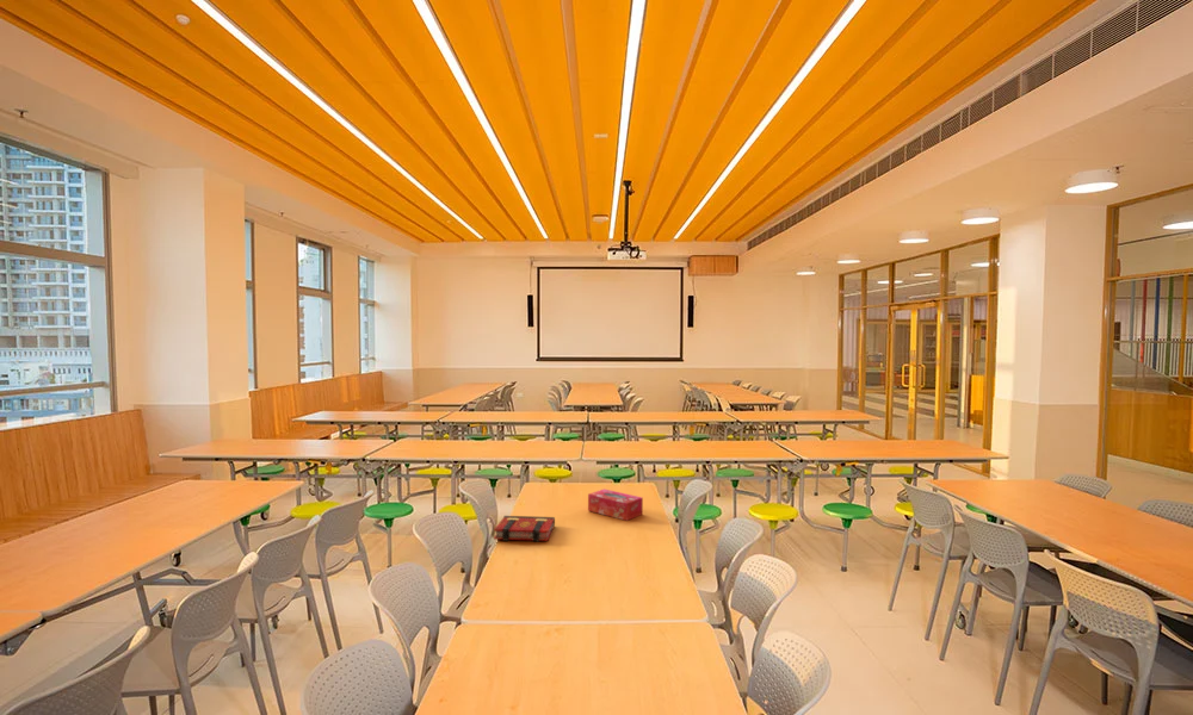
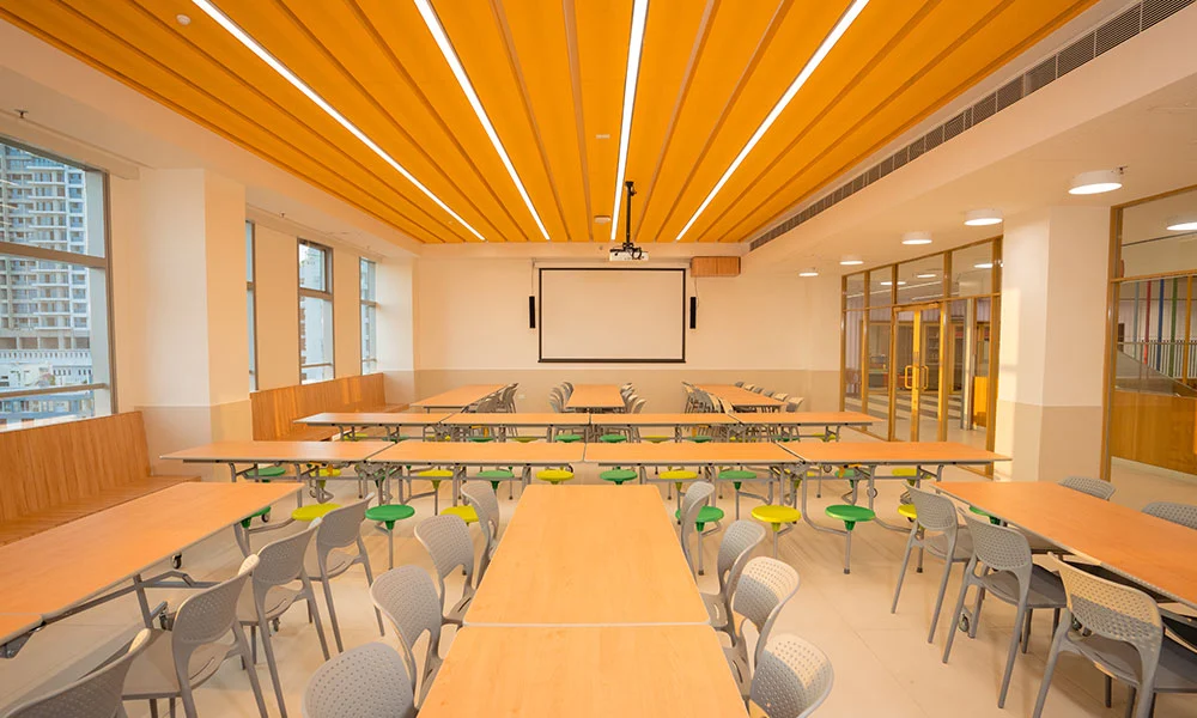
- book (525, 527)
- tissue box (614, 504)
